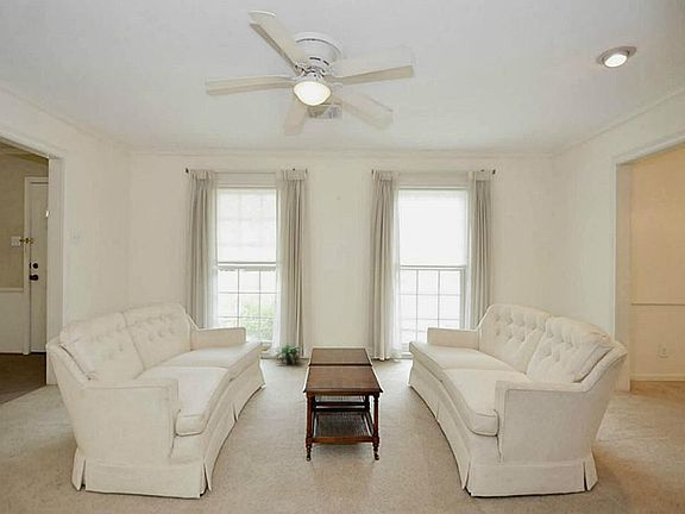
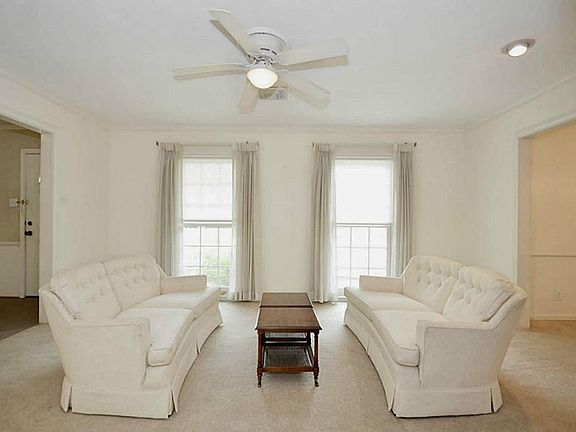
- potted plant (288, 352)
